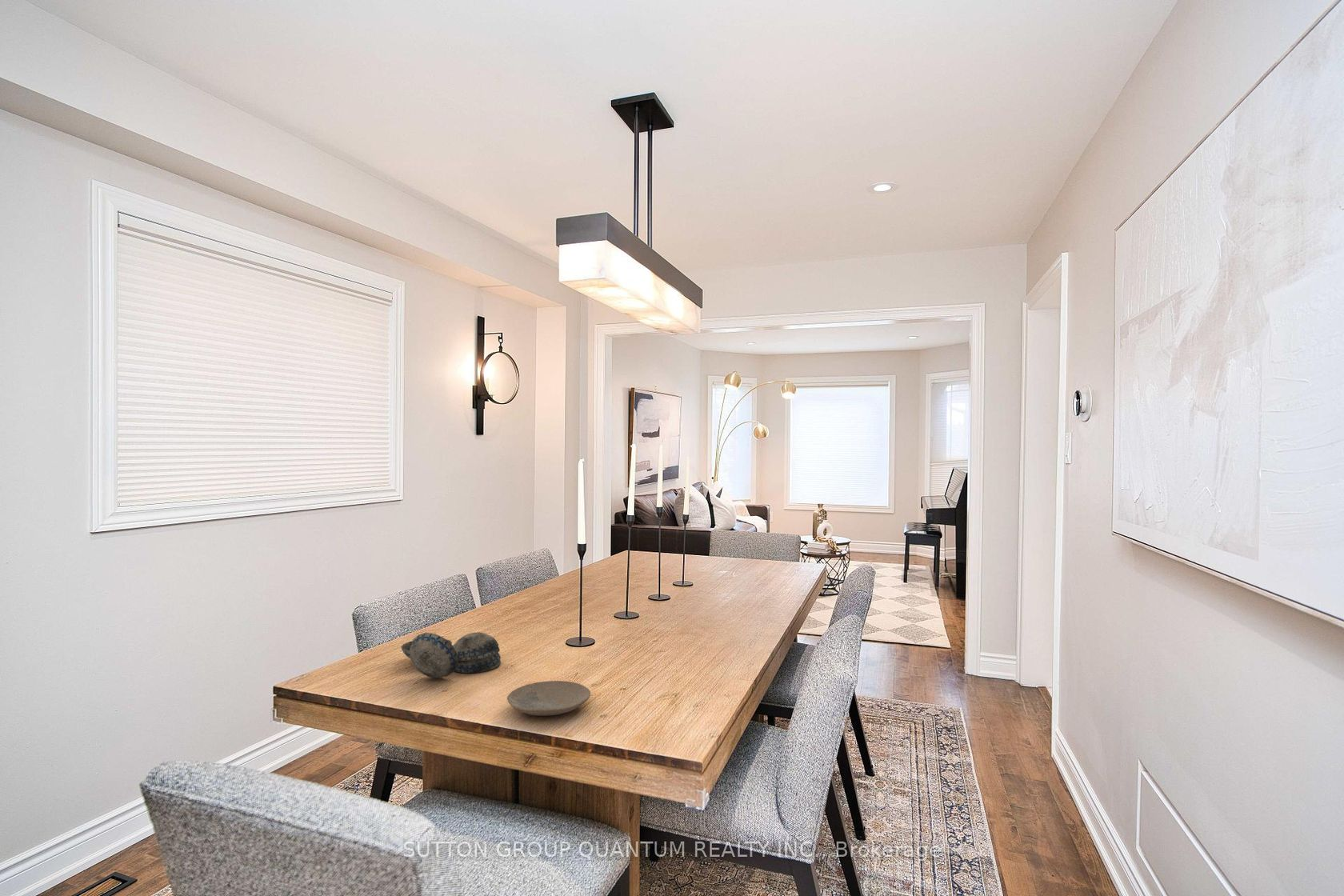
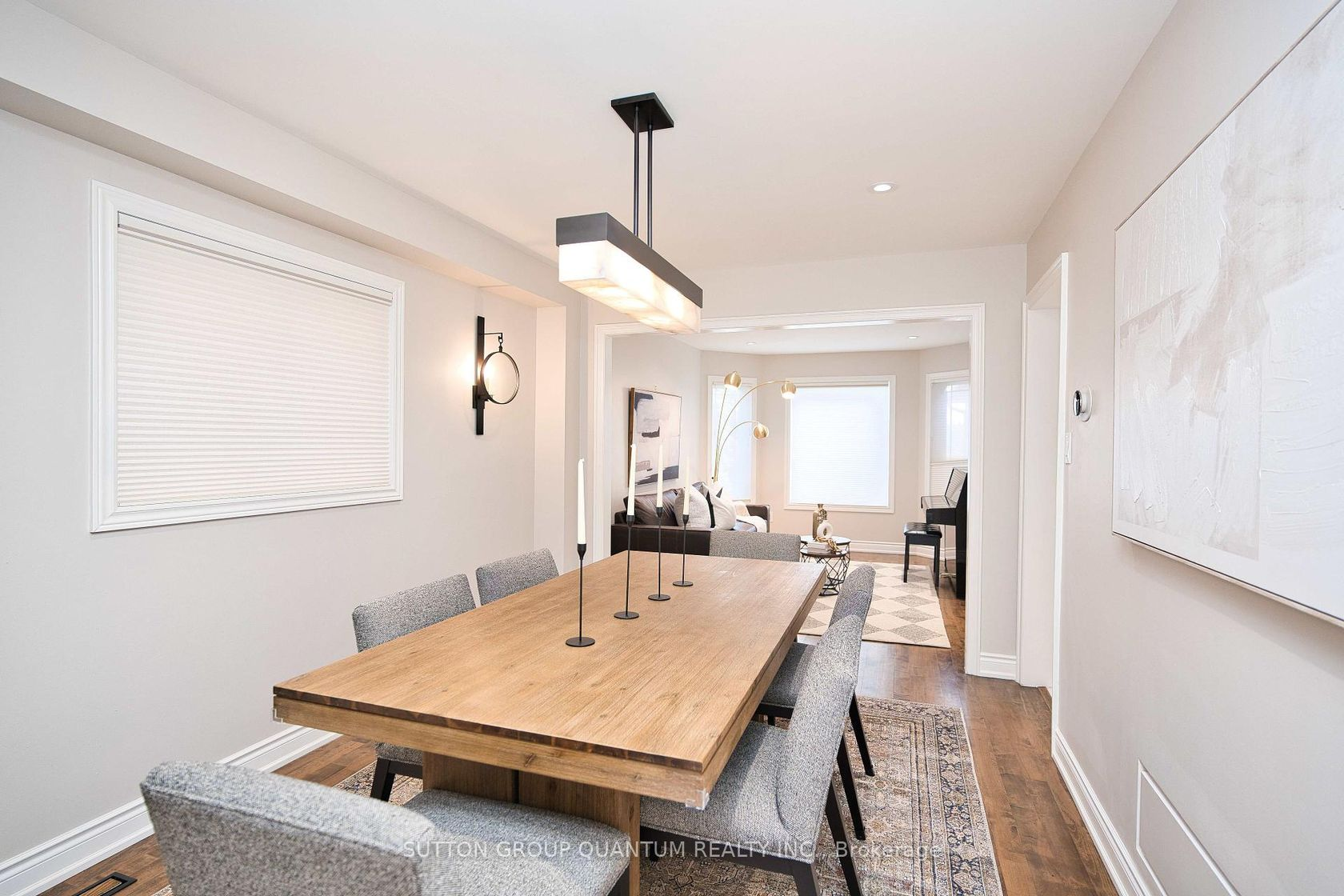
- decorative bowl (450, 643)
- plate (549, 701)
